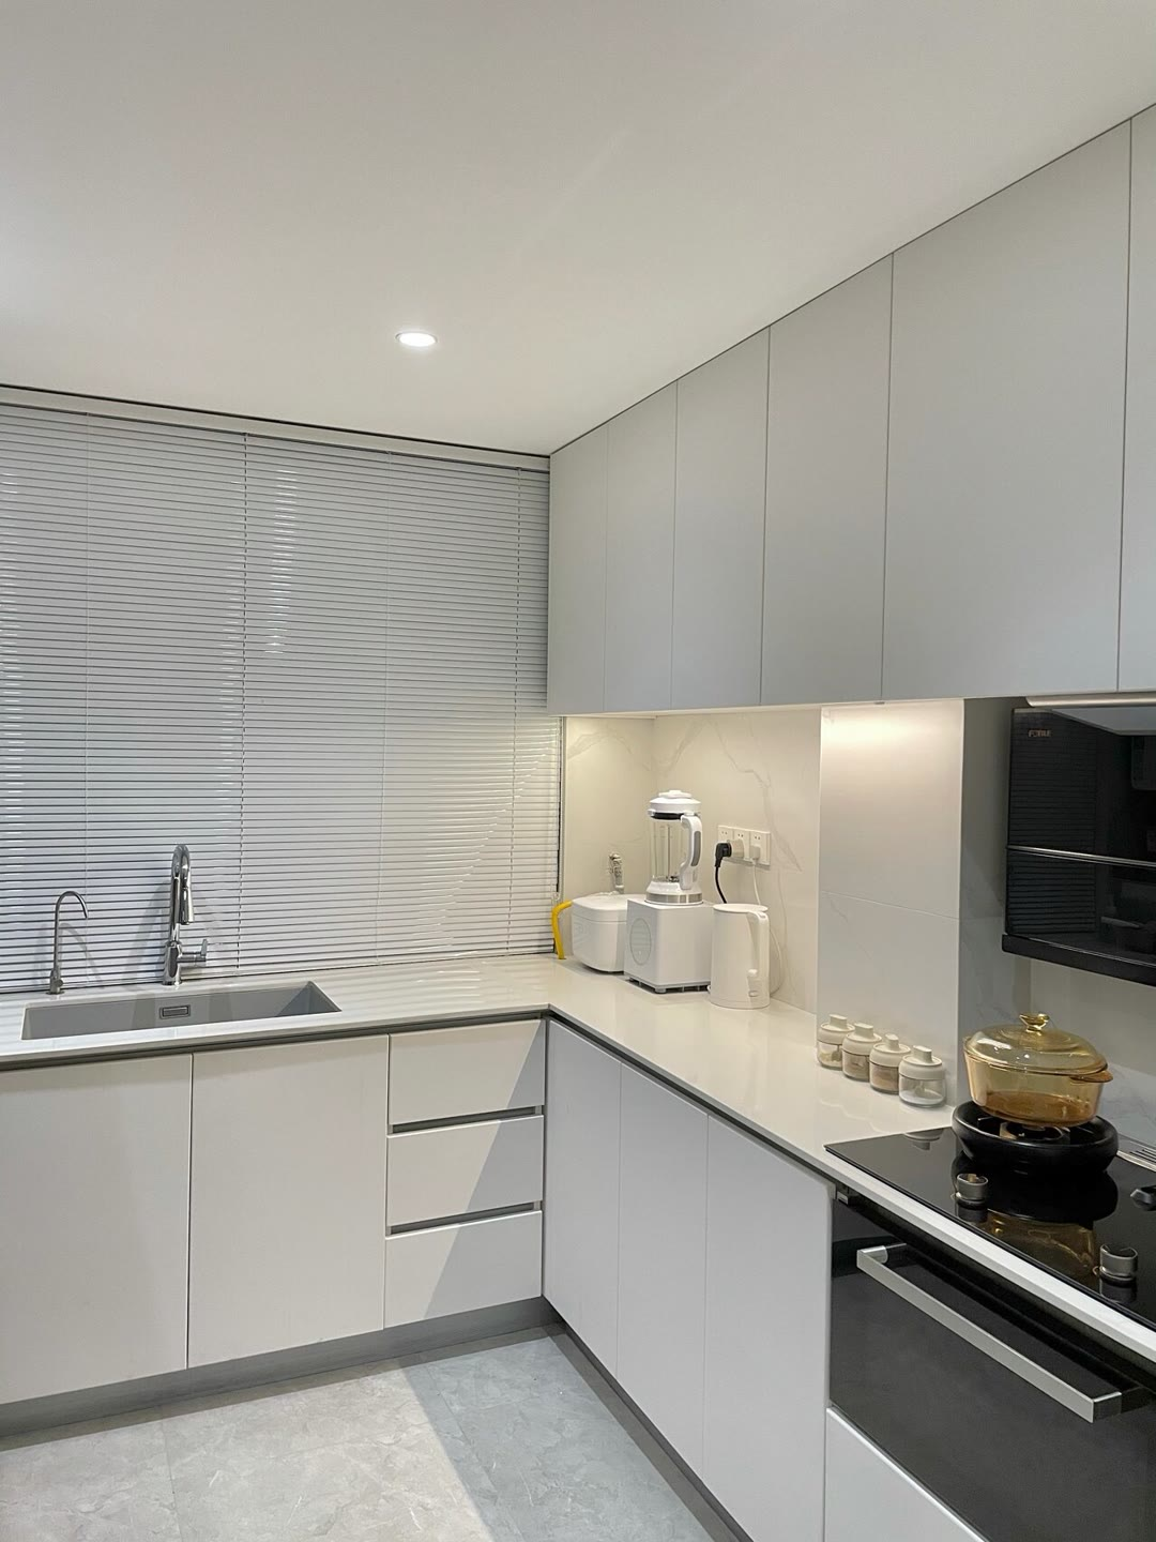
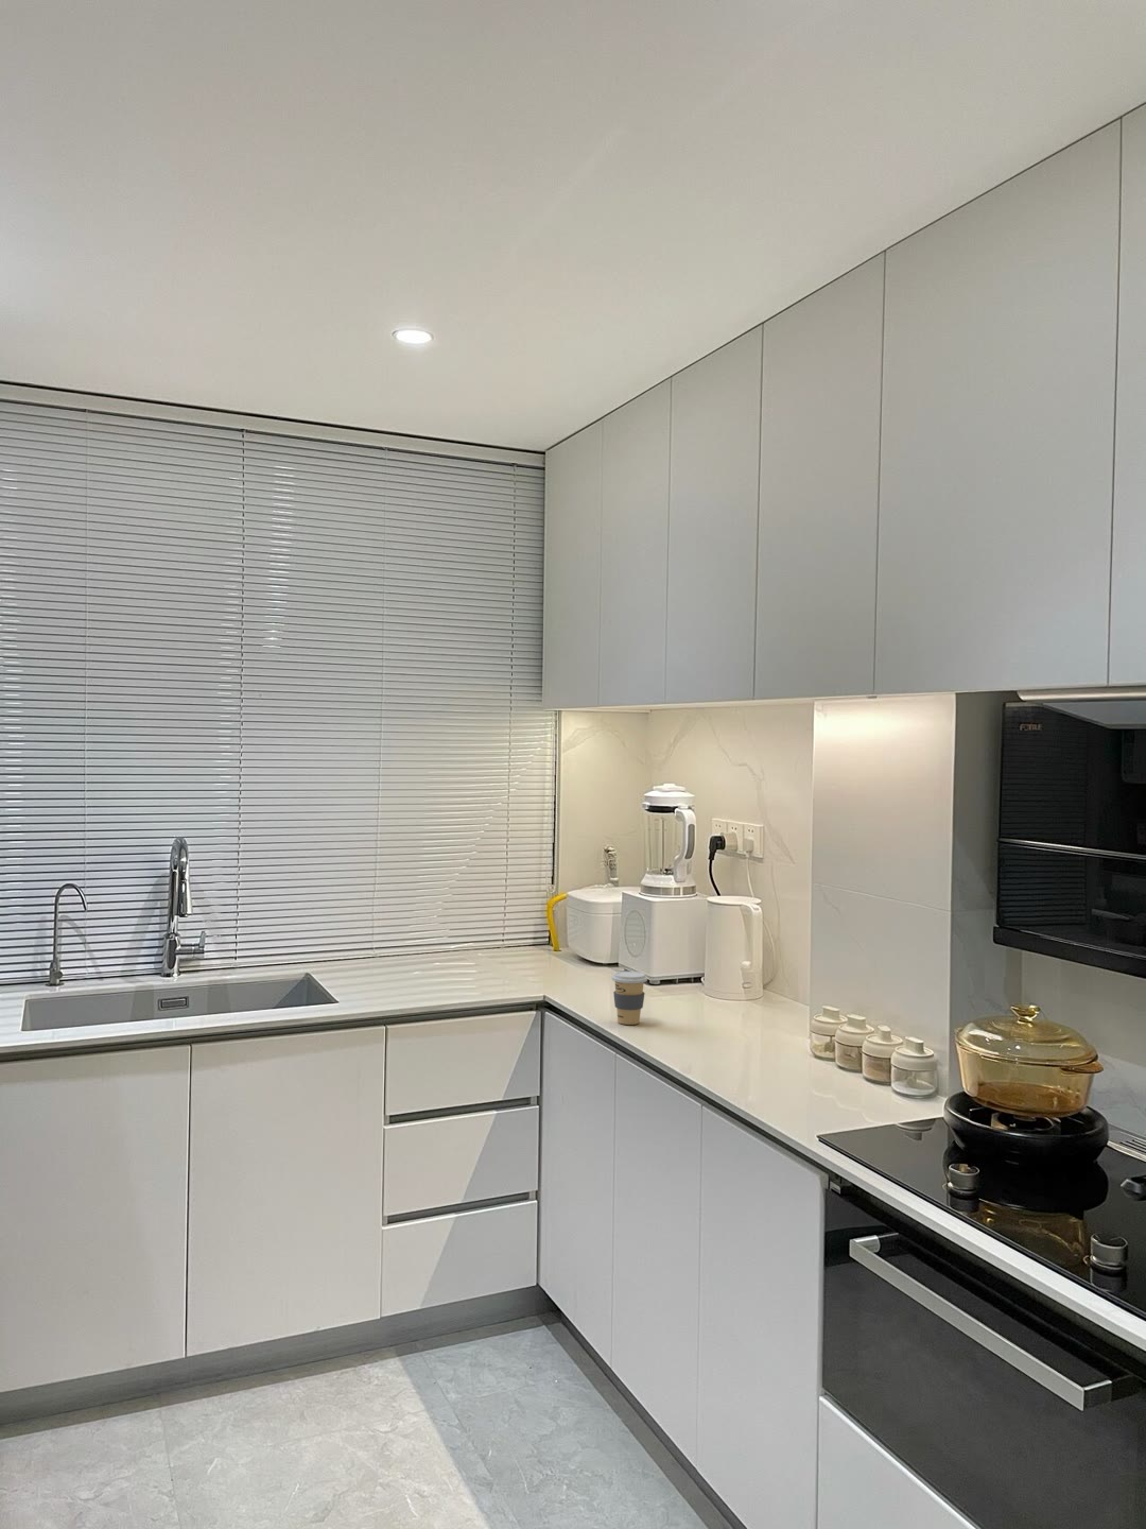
+ coffee cup (628, 997)
